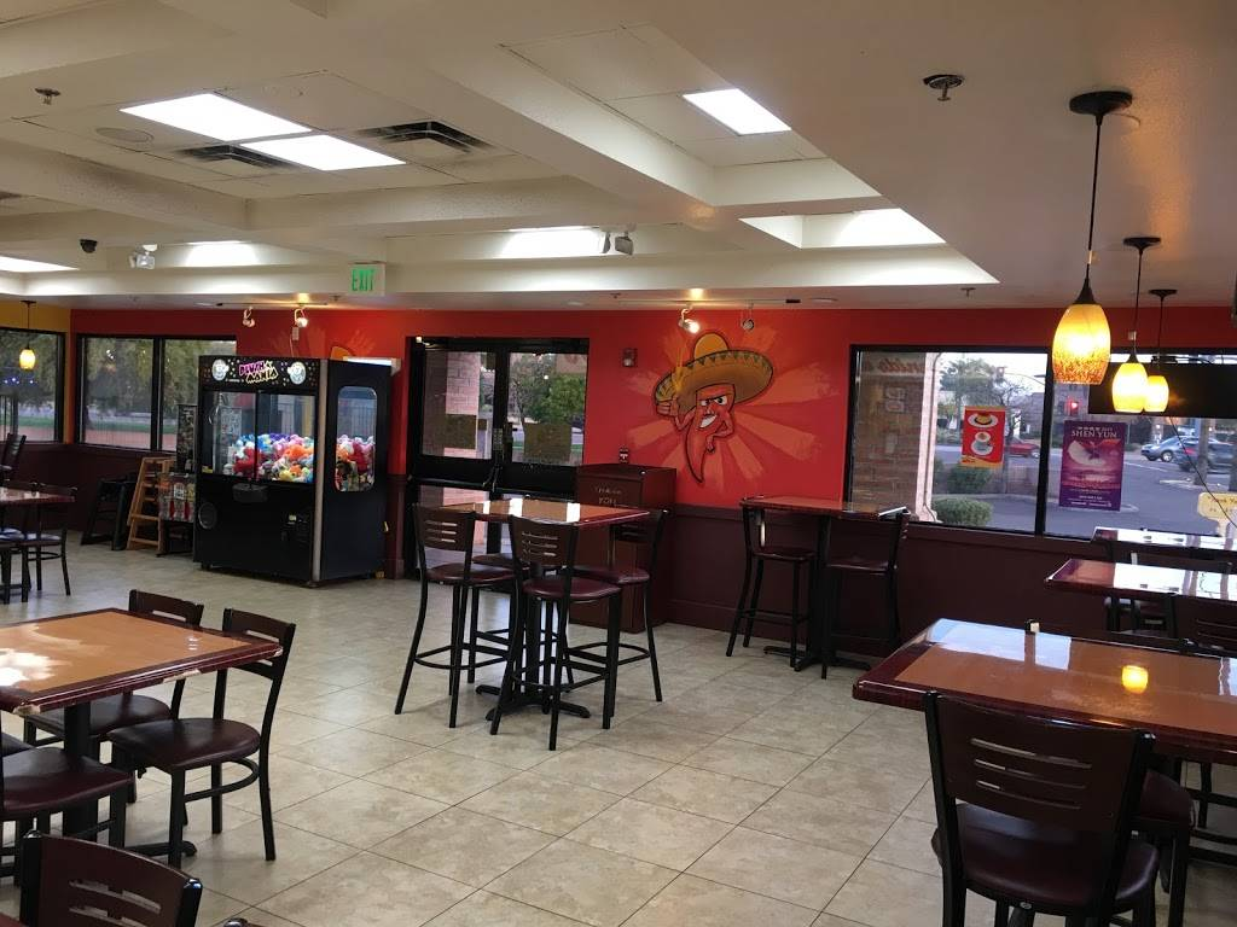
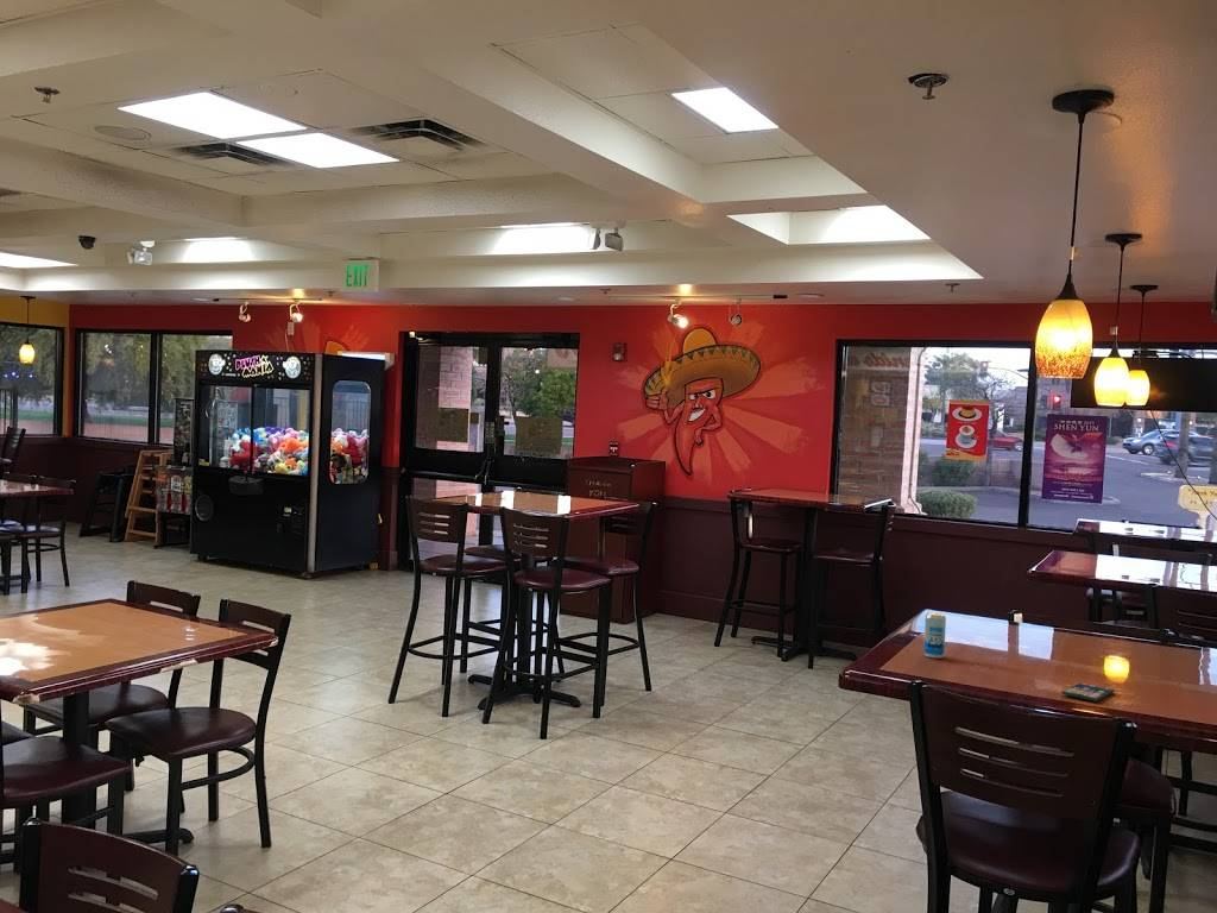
+ smartphone (1087, 691)
+ beverage can (934, 635)
